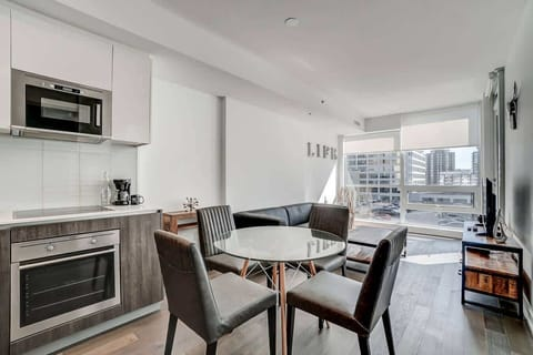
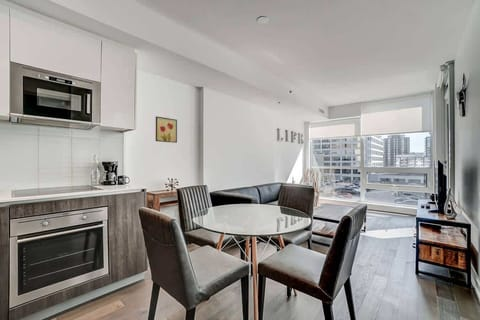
+ wall art (166, 130)
